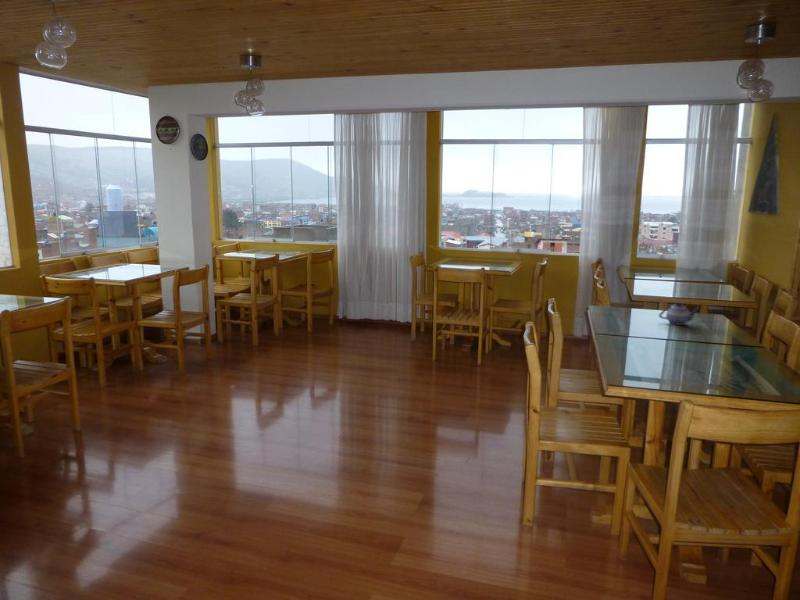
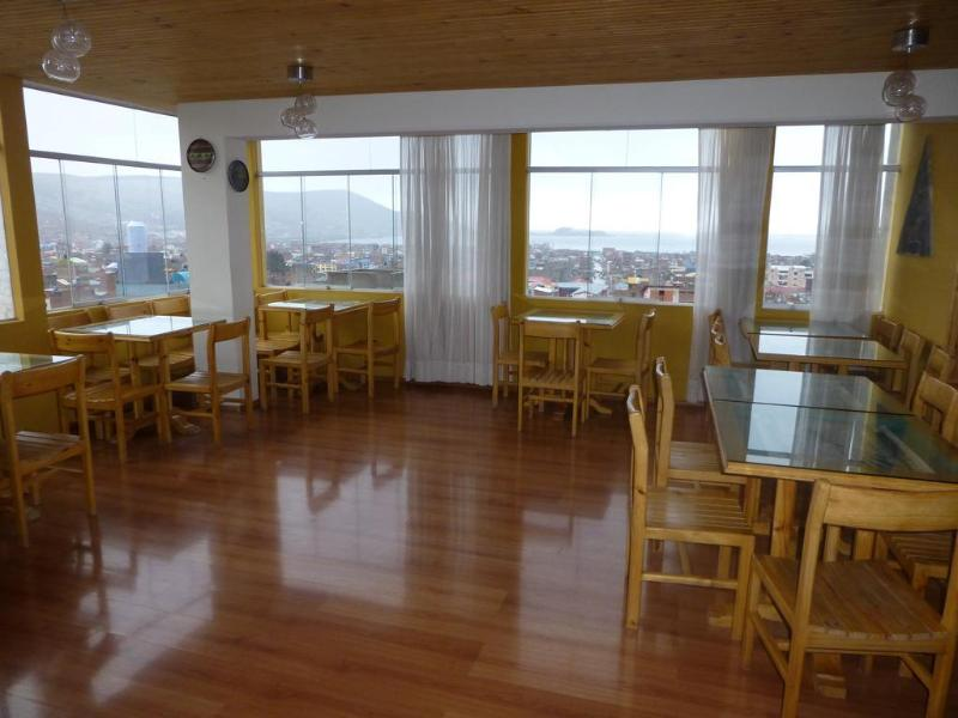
- teapot (678, 313)
